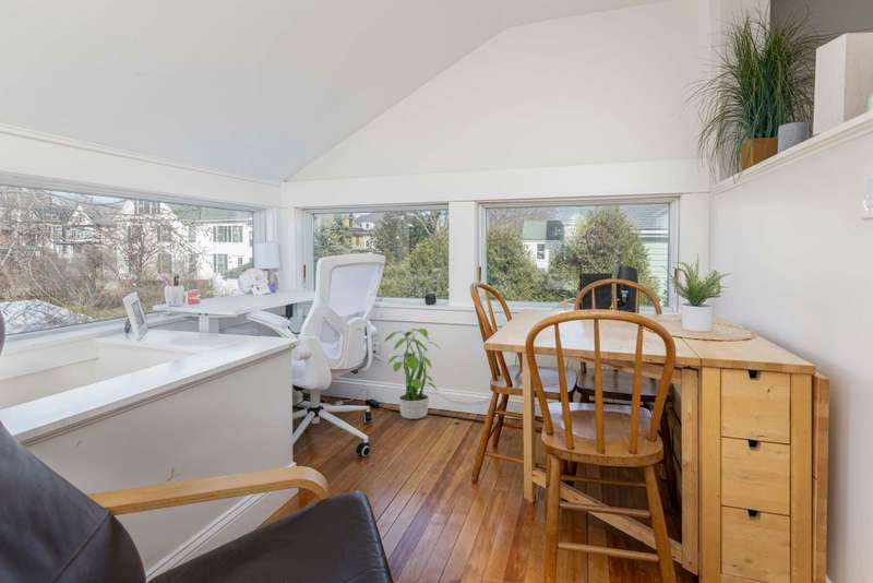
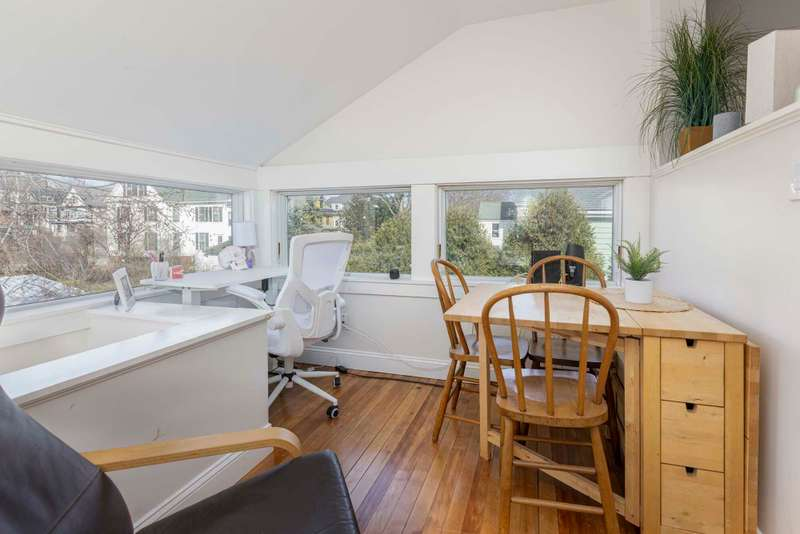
- potted plant (407, 371)
